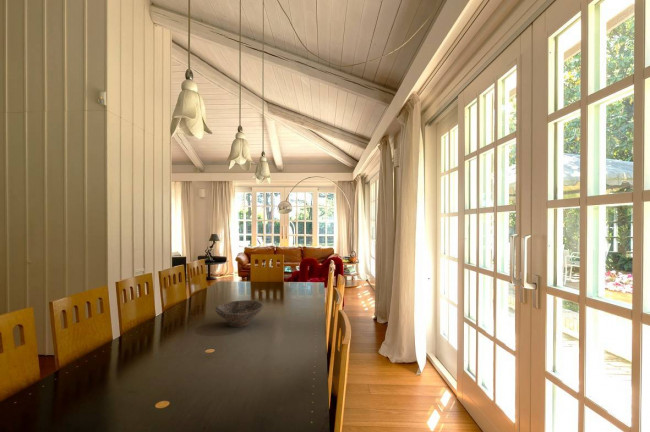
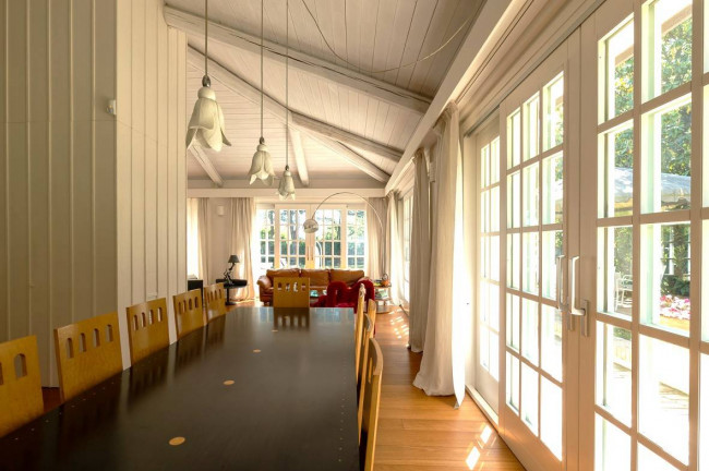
- bowl (239, 314)
